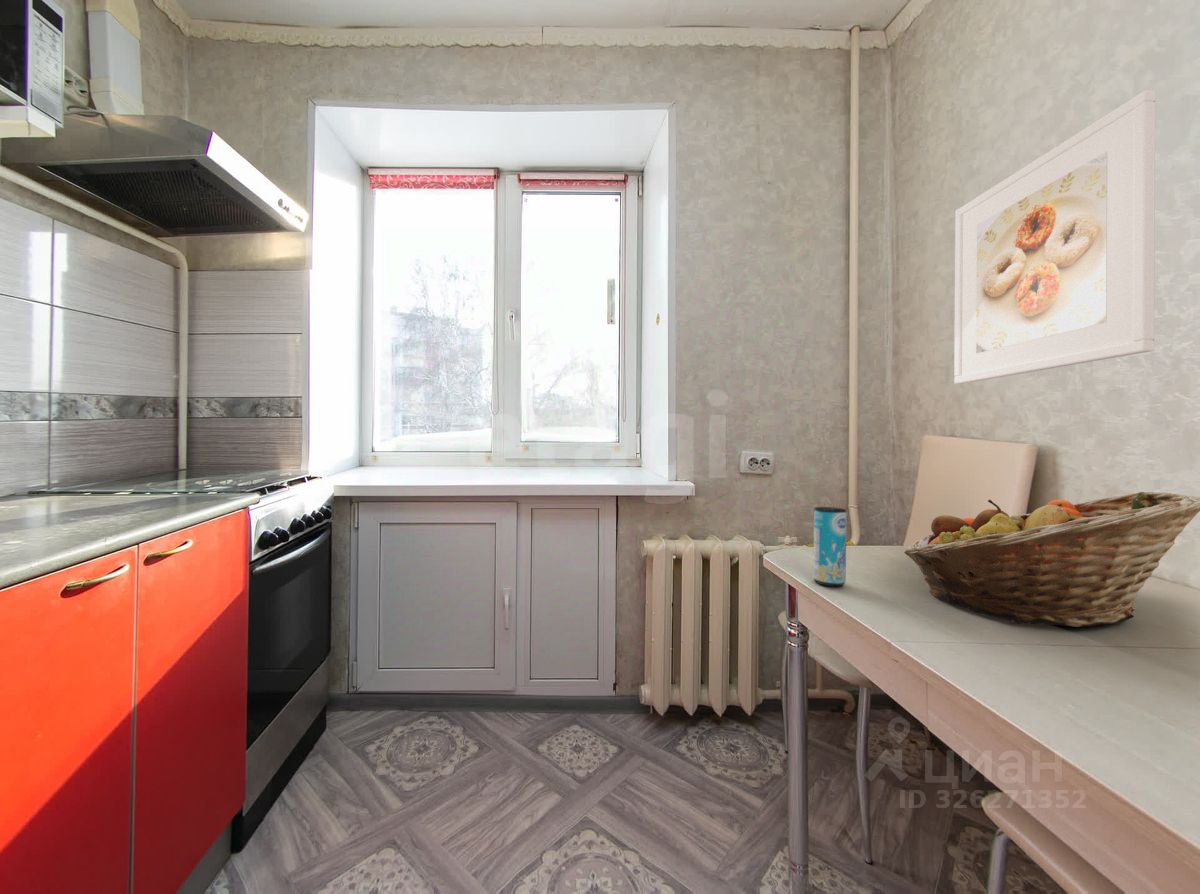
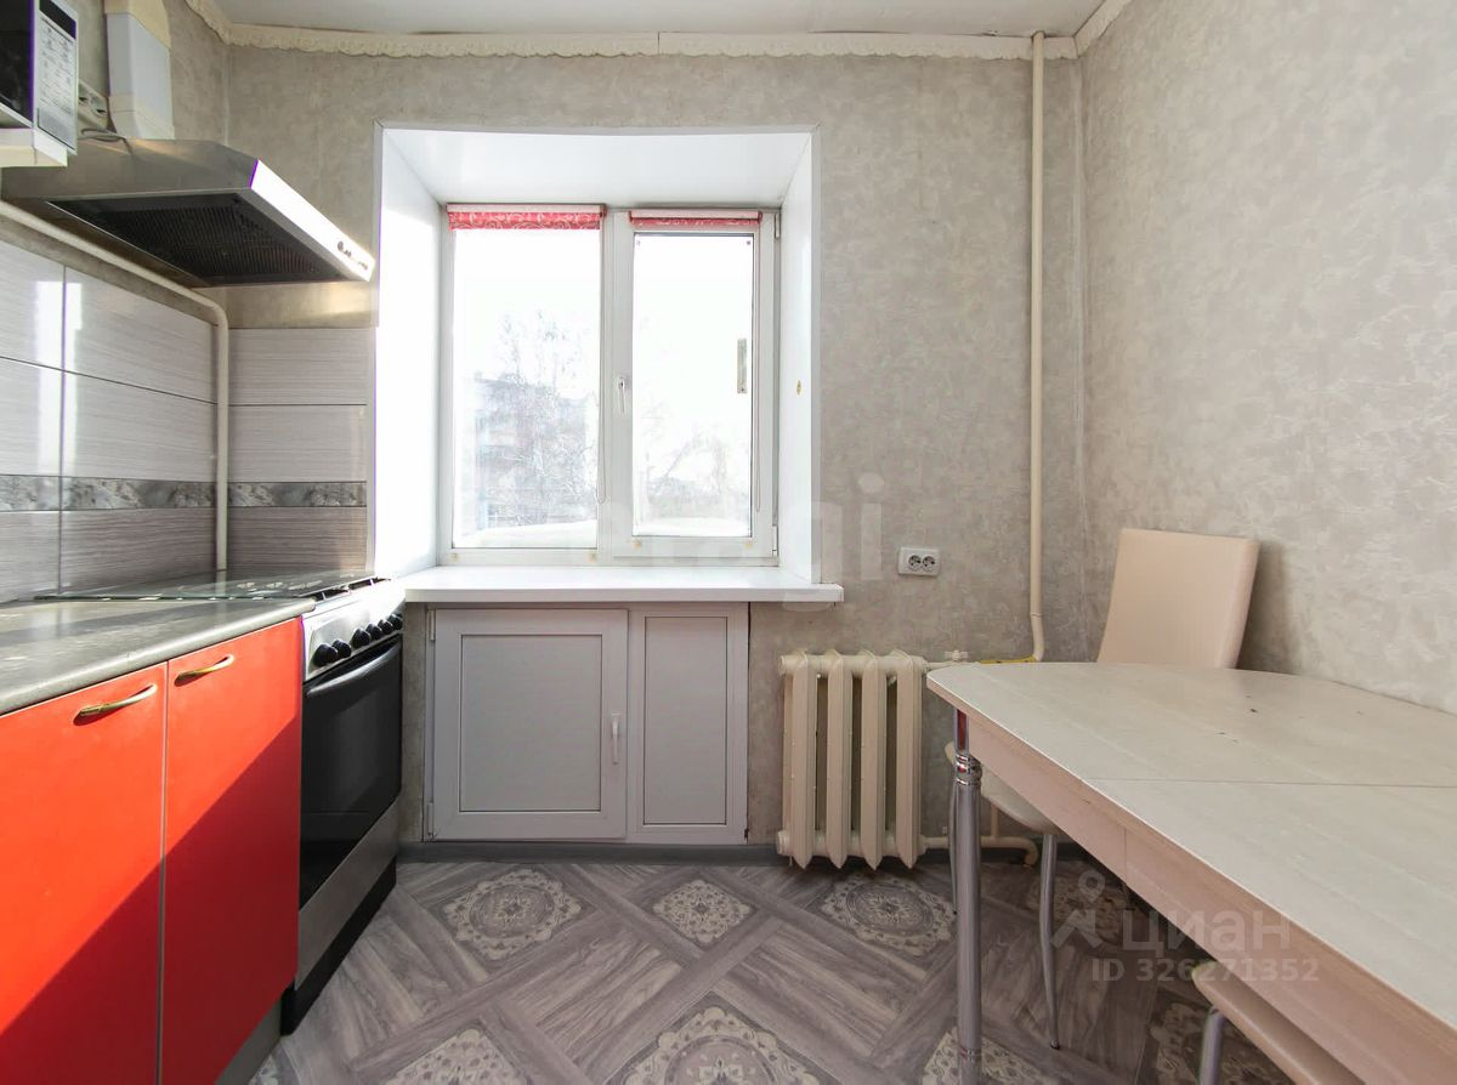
- fruit basket (1035, 545)
- beverage can (829, 545)
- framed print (1034, 266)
